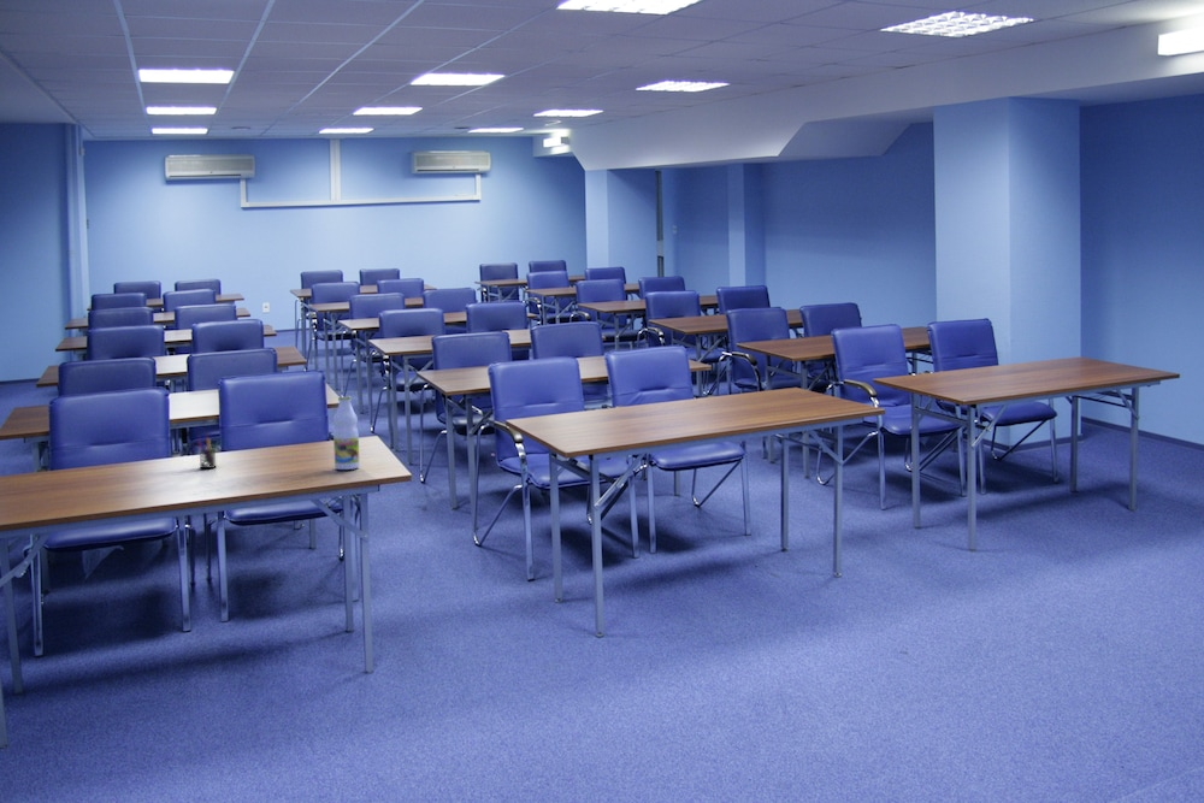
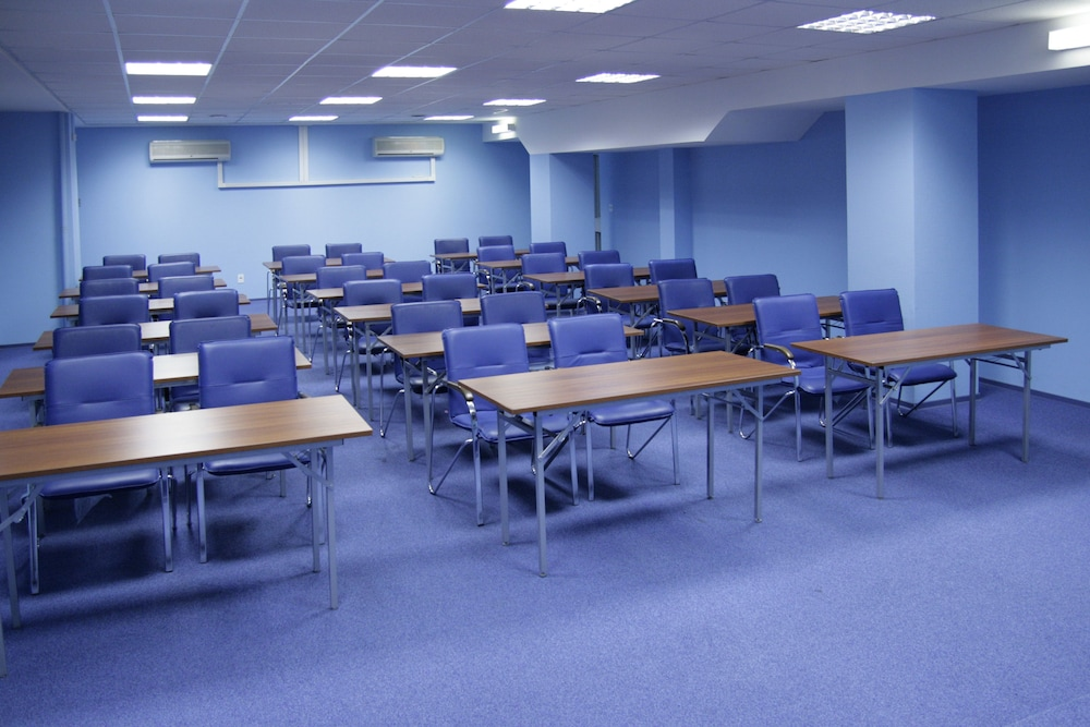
- bottle (346, 432)
- pen holder (208, 451)
